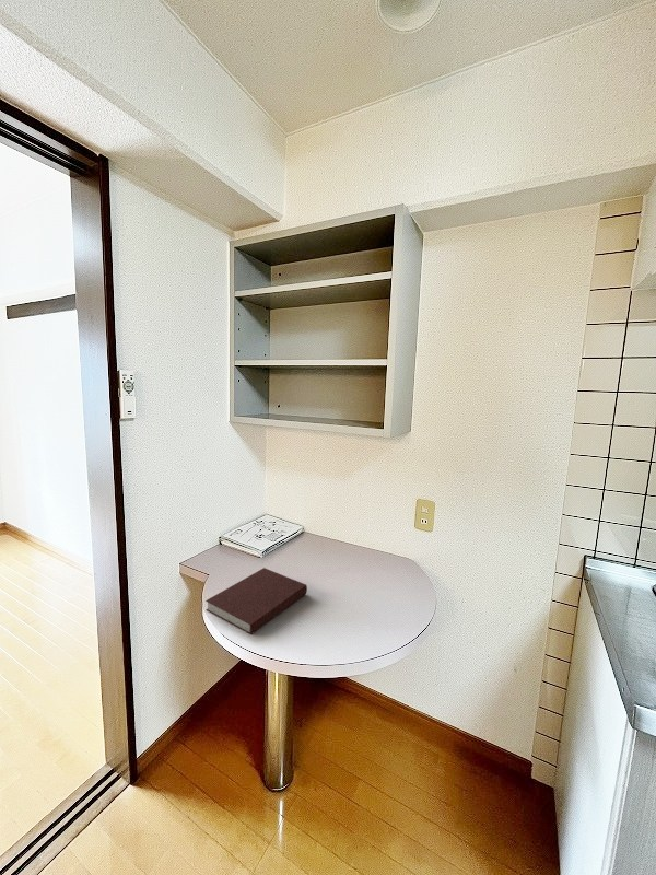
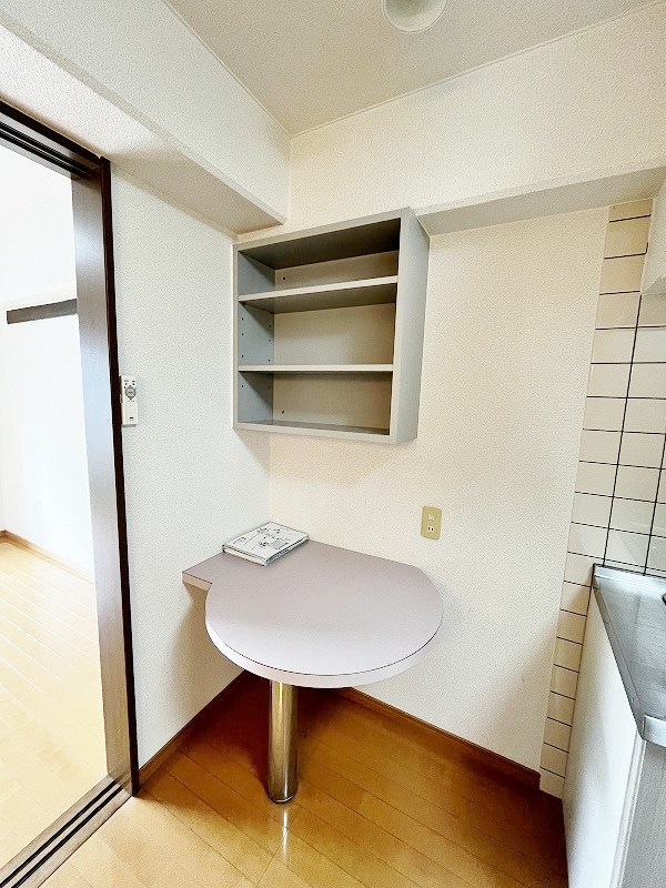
- notebook (258, 596)
